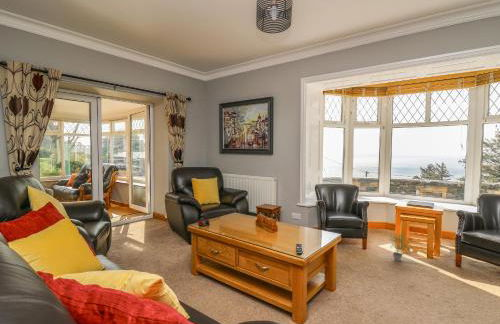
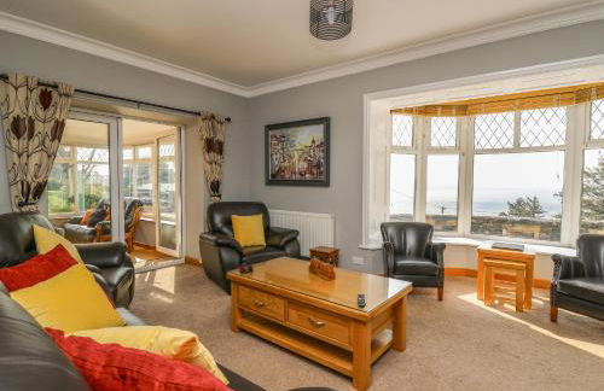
- potted plant (399, 245)
